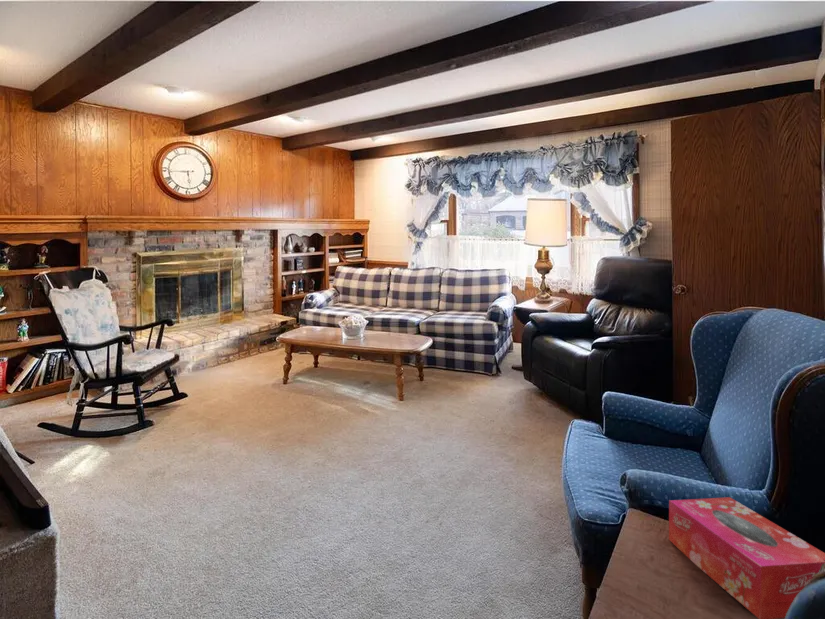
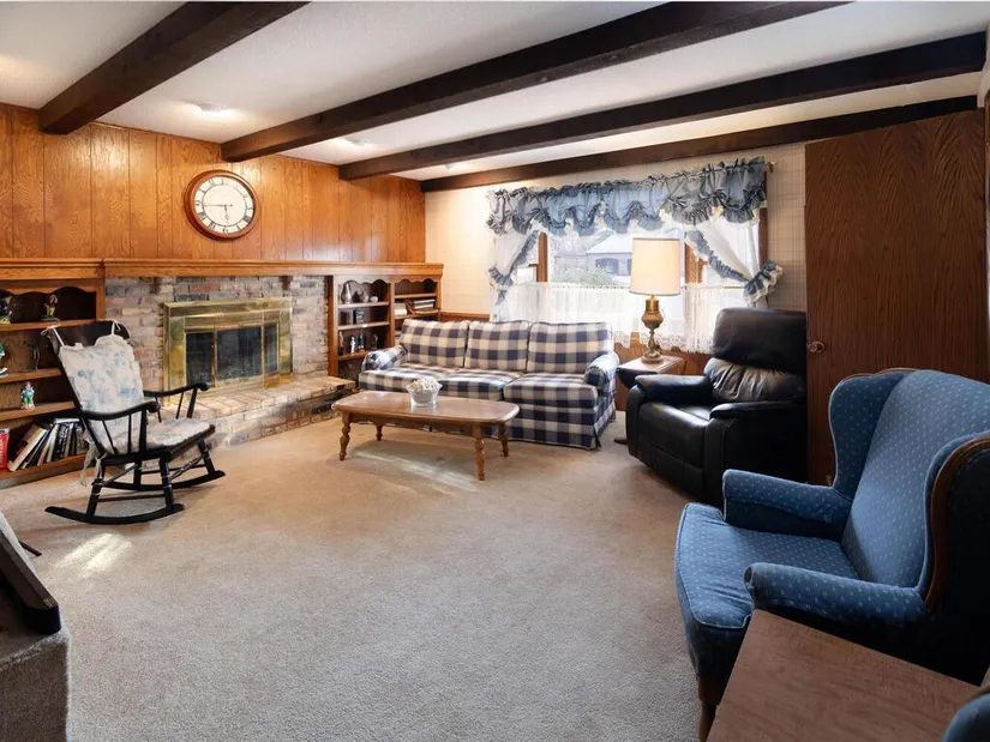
- tissue box (742, 550)
